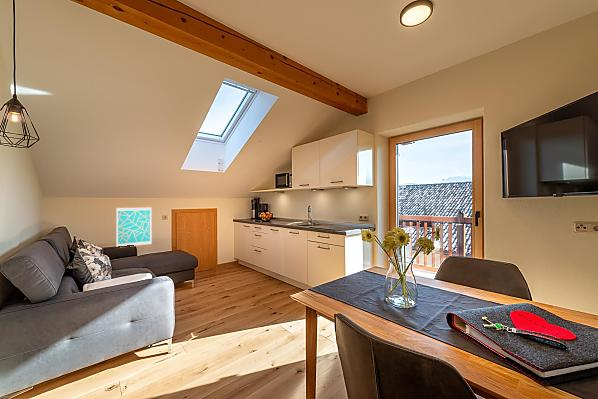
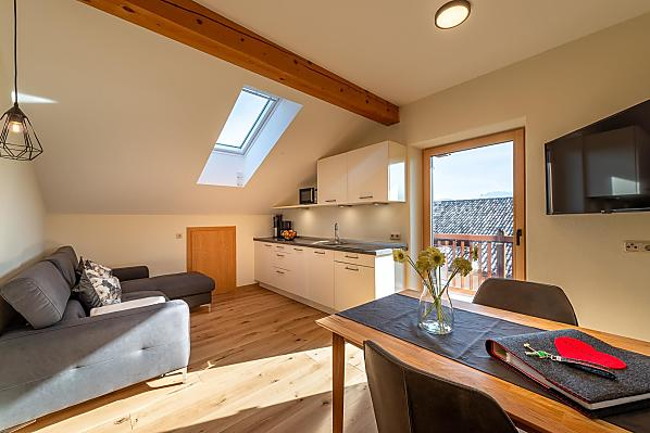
- wall art (134, 226)
